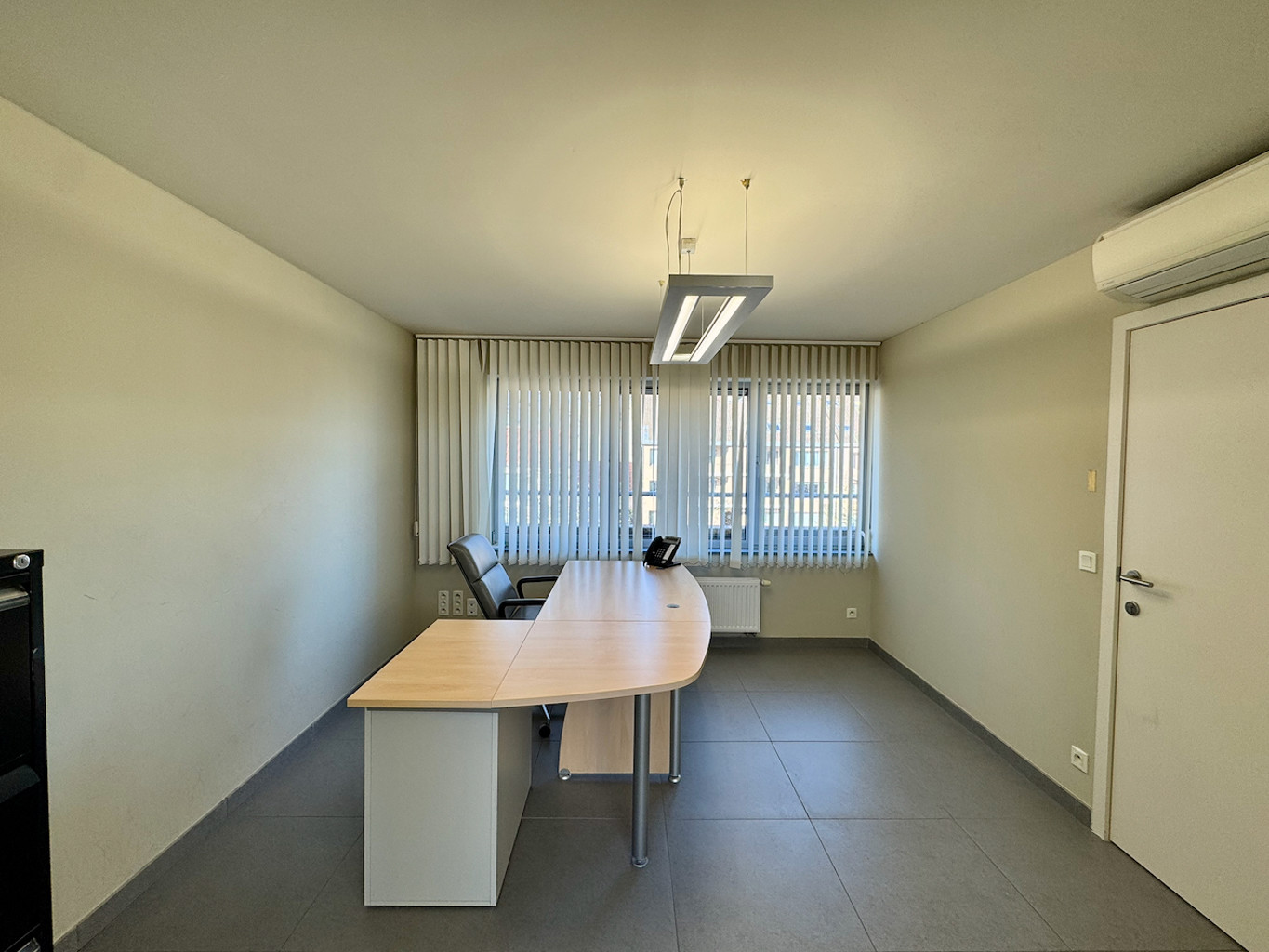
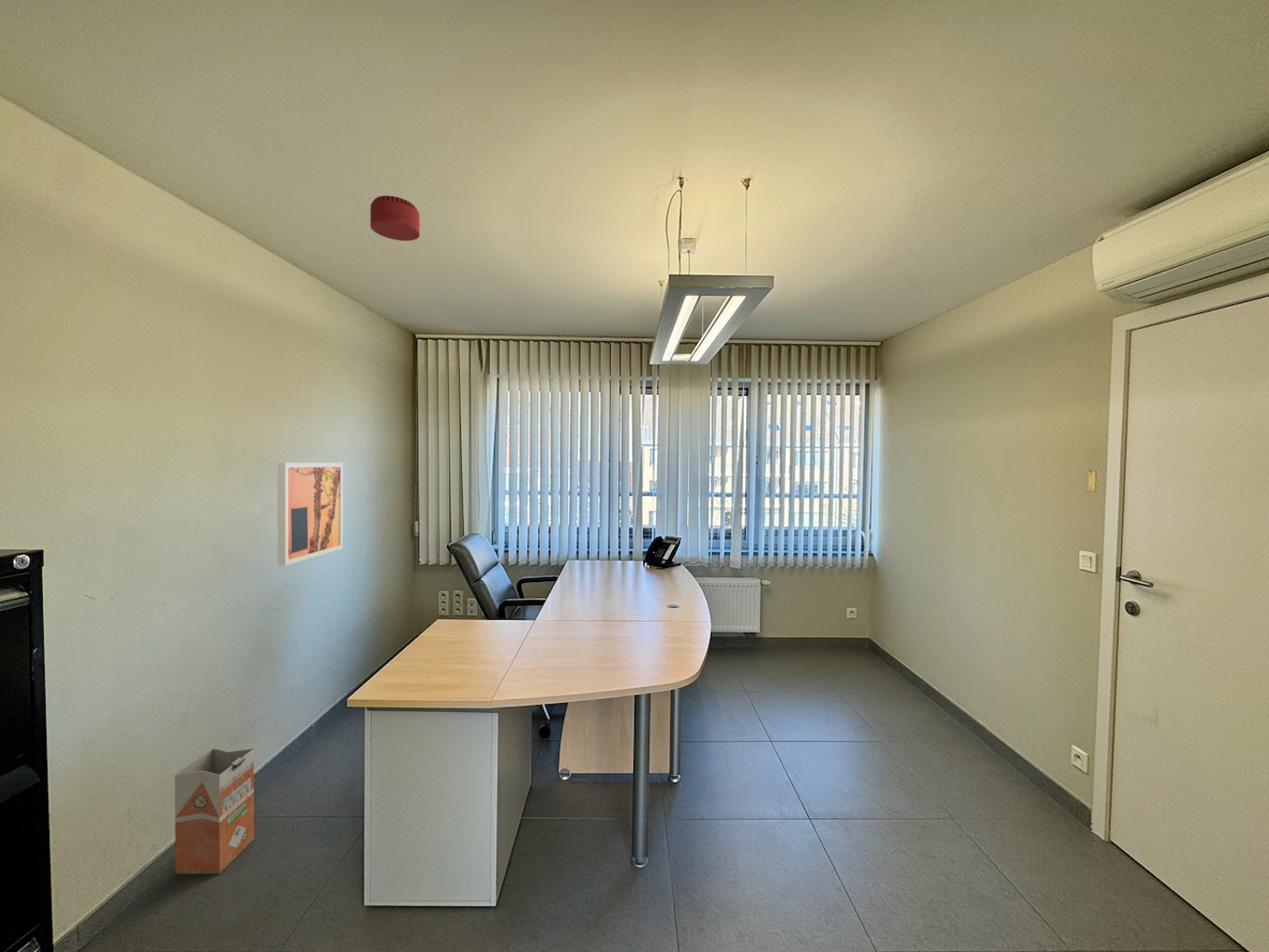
+ smoke detector (395, 218)
+ waste bin (219, 806)
+ wall art (312, 509)
